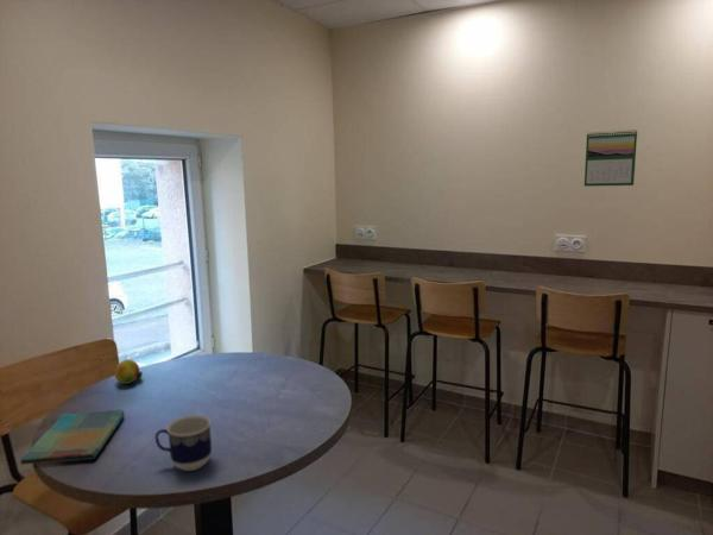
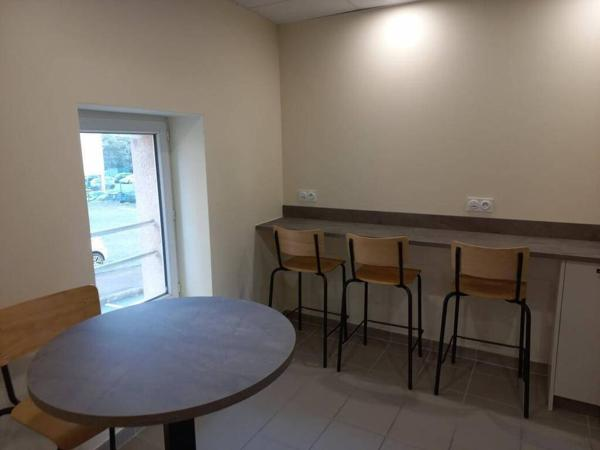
- dish towel (77, 434)
- cup (184, 445)
- calendar (610, 158)
- fruit (127, 371)
